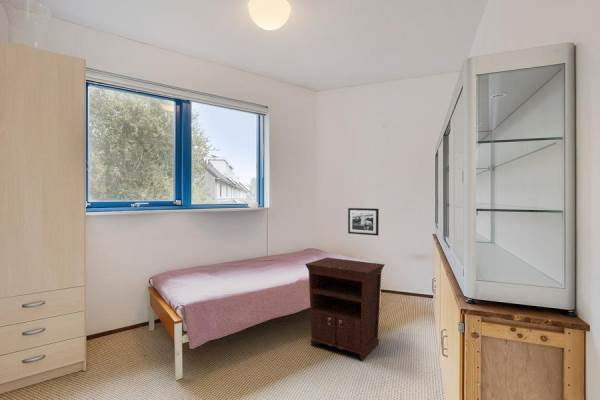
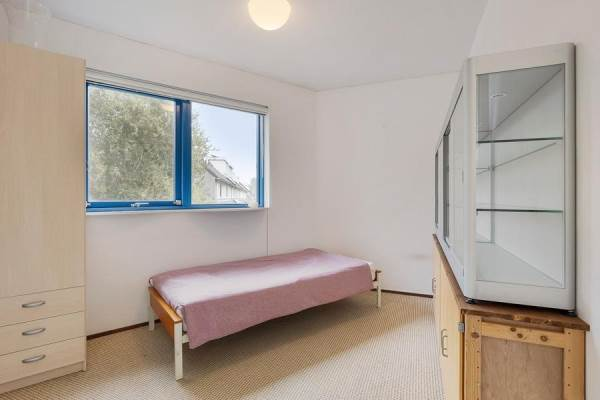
- picture frame (362, 221)
- nightstand (344, 304)
